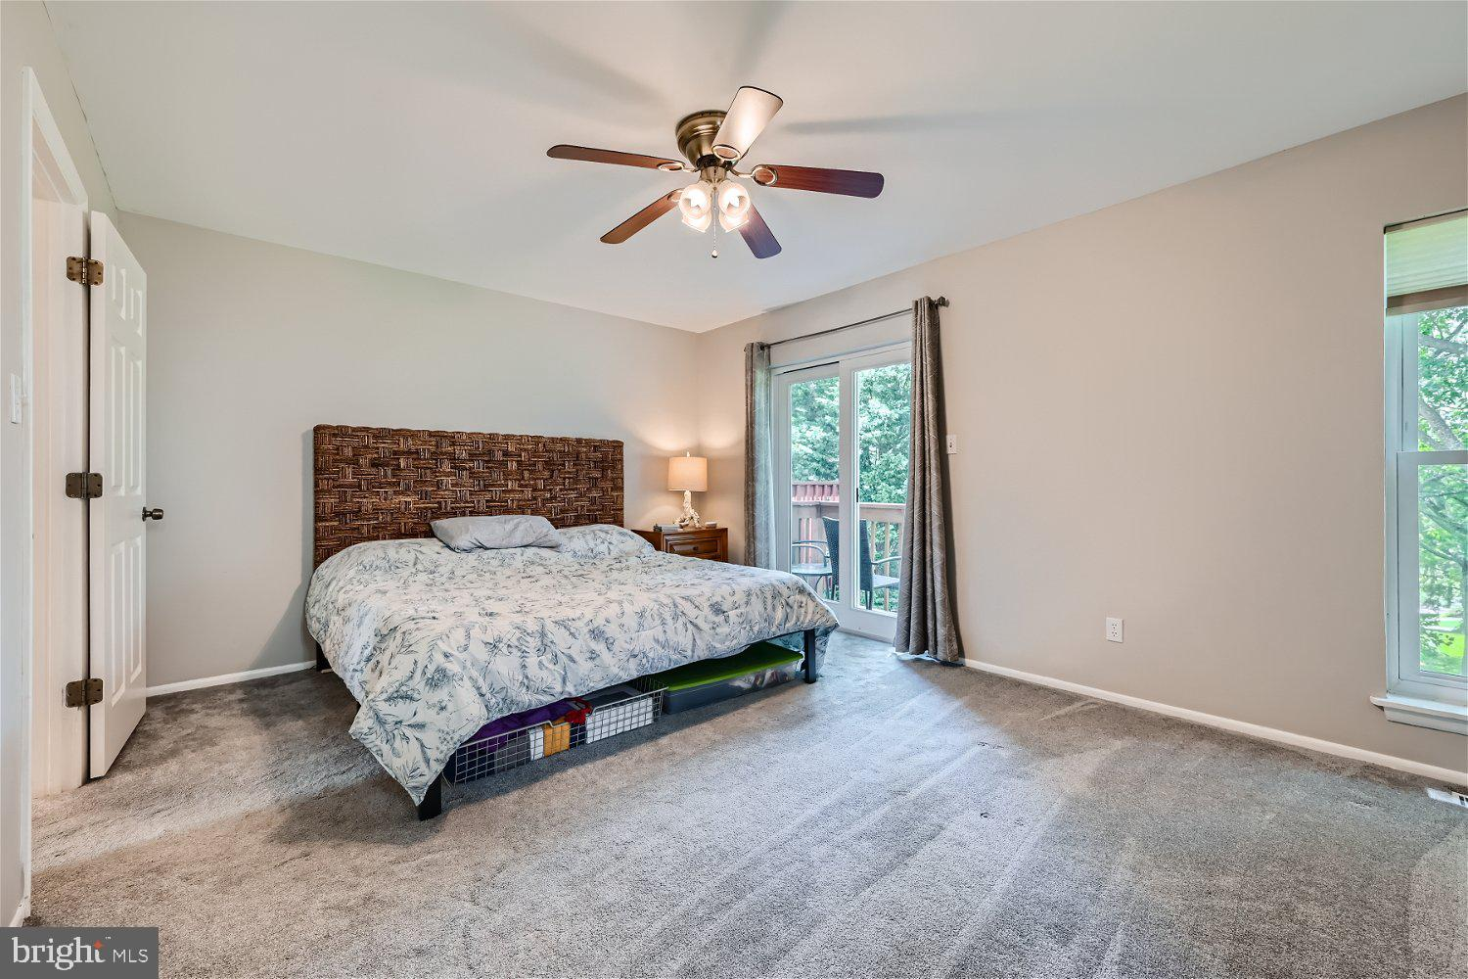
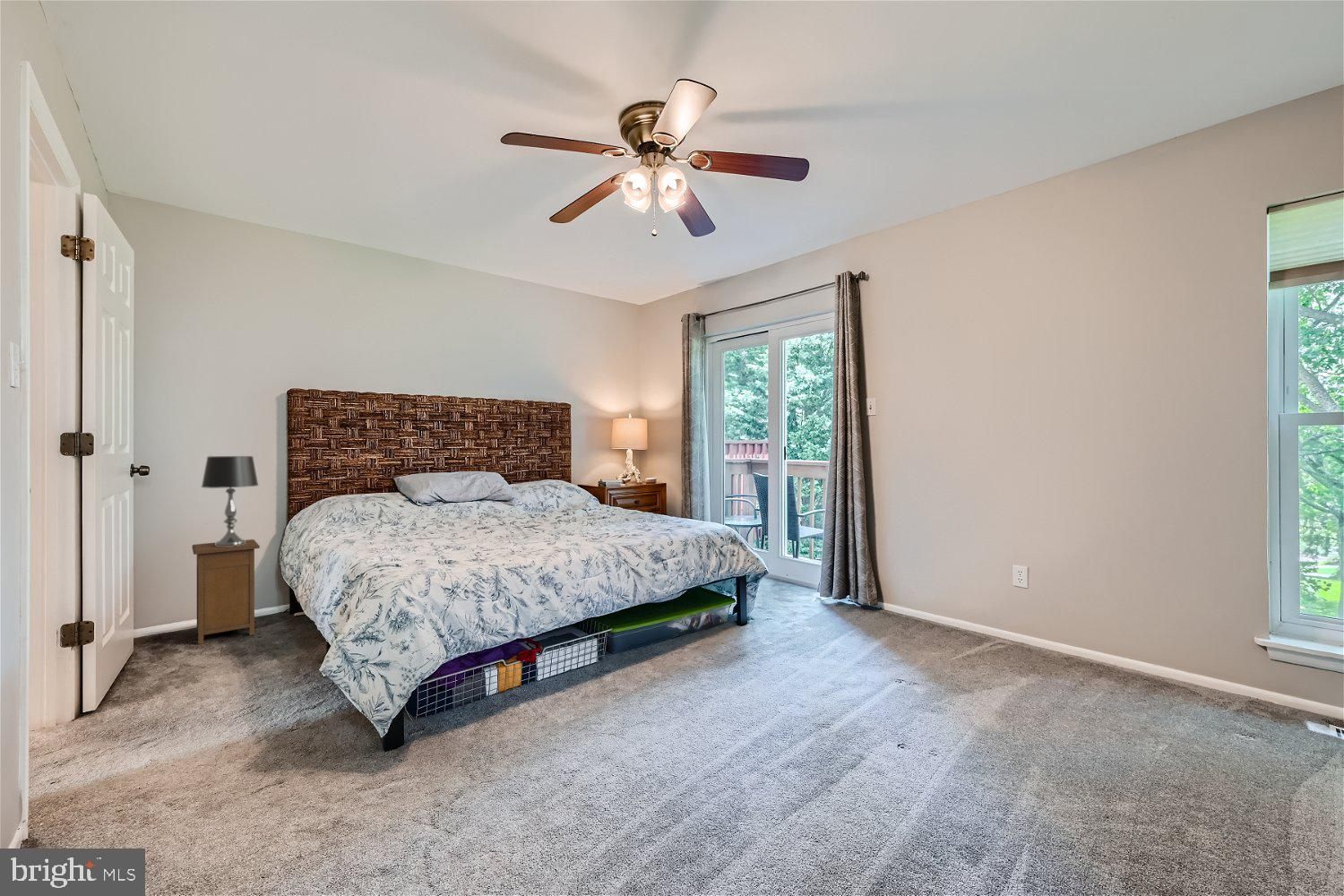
+ table lamp (230, 500)
+ nightstand (225, 587)
